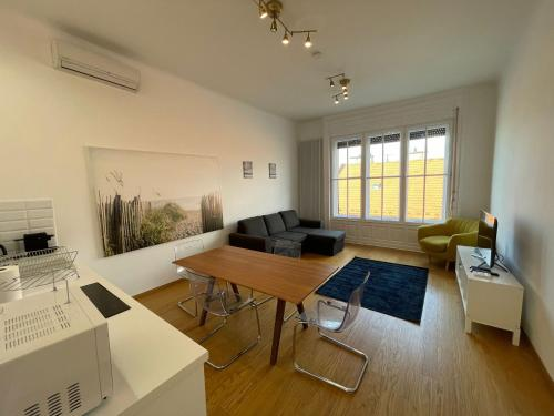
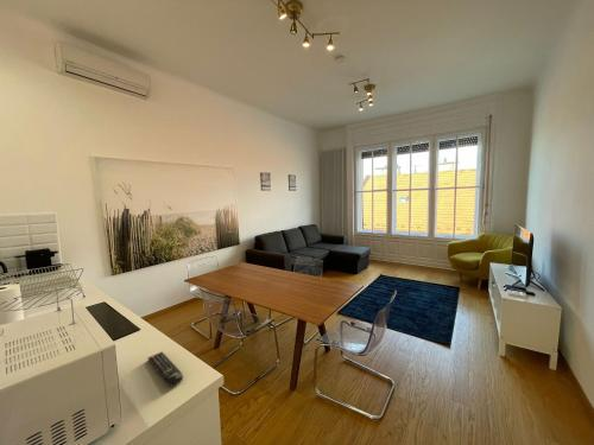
+ remote control (164, 367)
